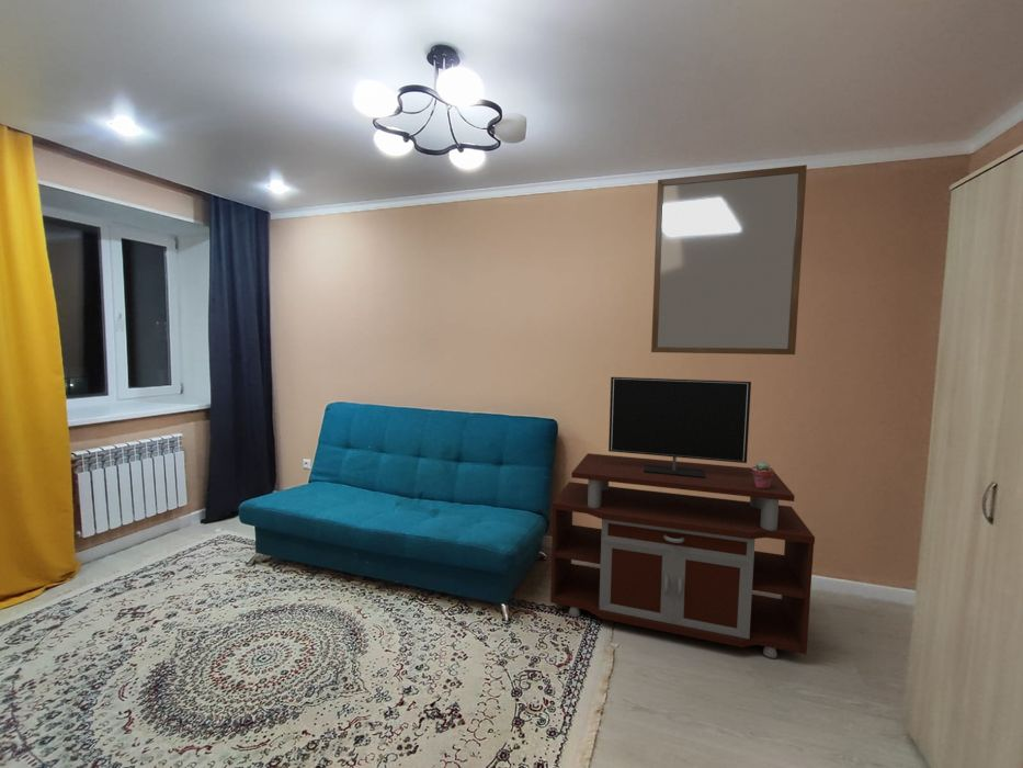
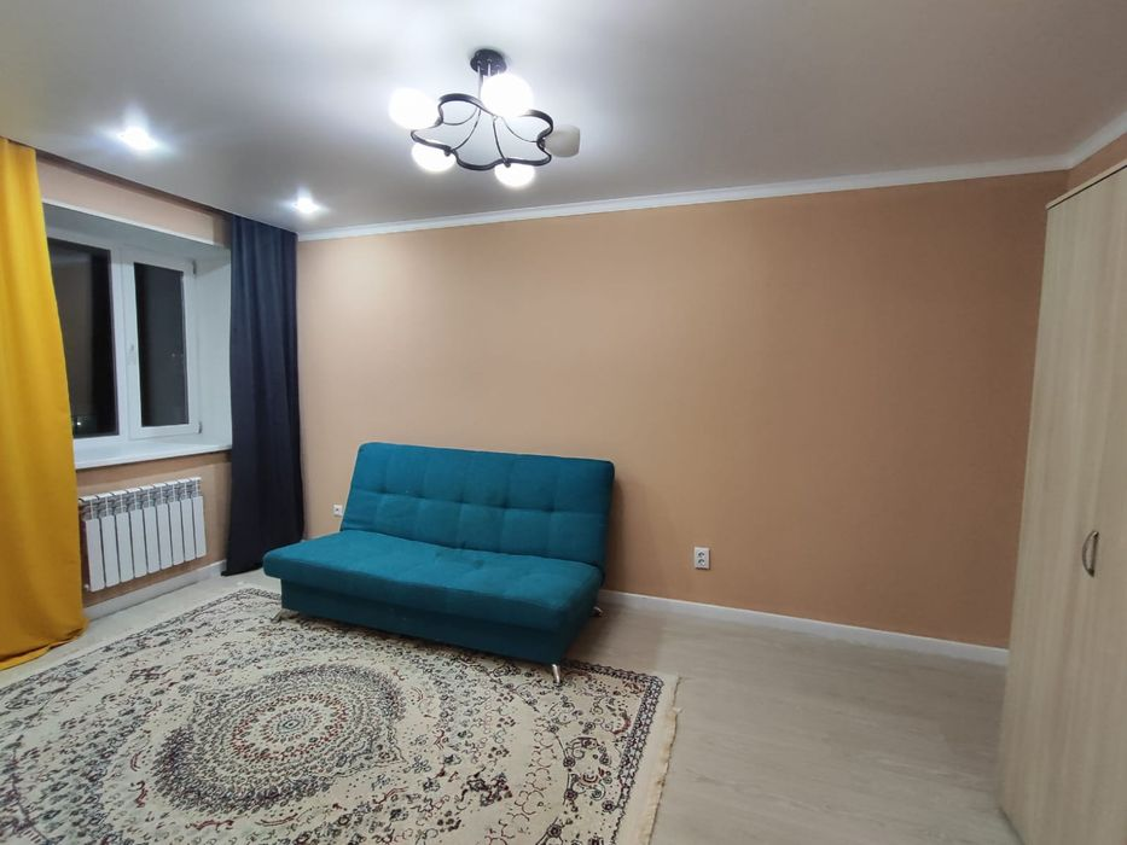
- home mirror (724, 264)
- potted succulent (762, 473)
- tv stand (672, 498)
